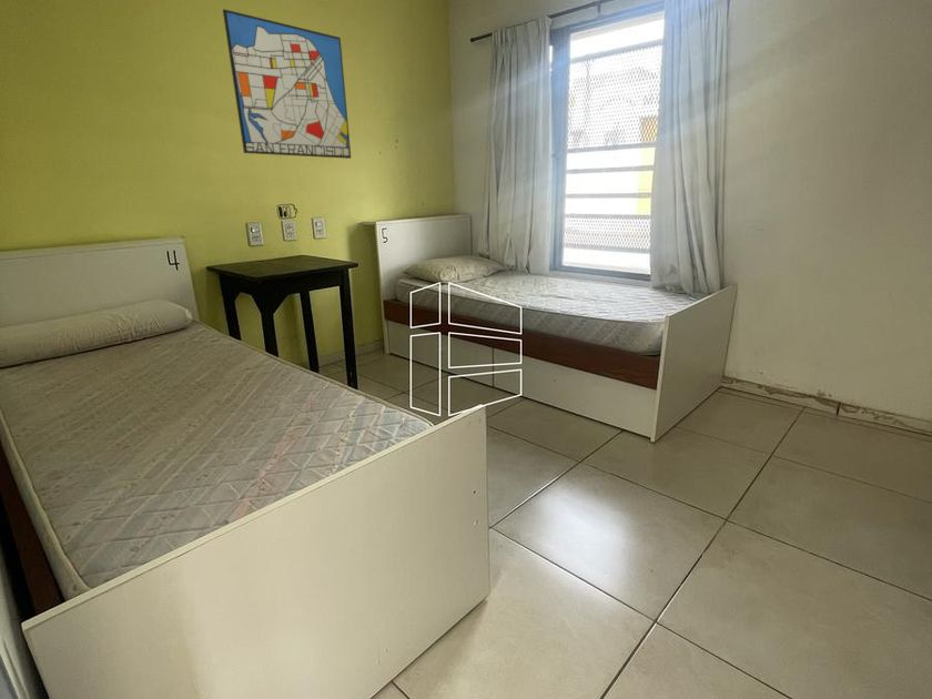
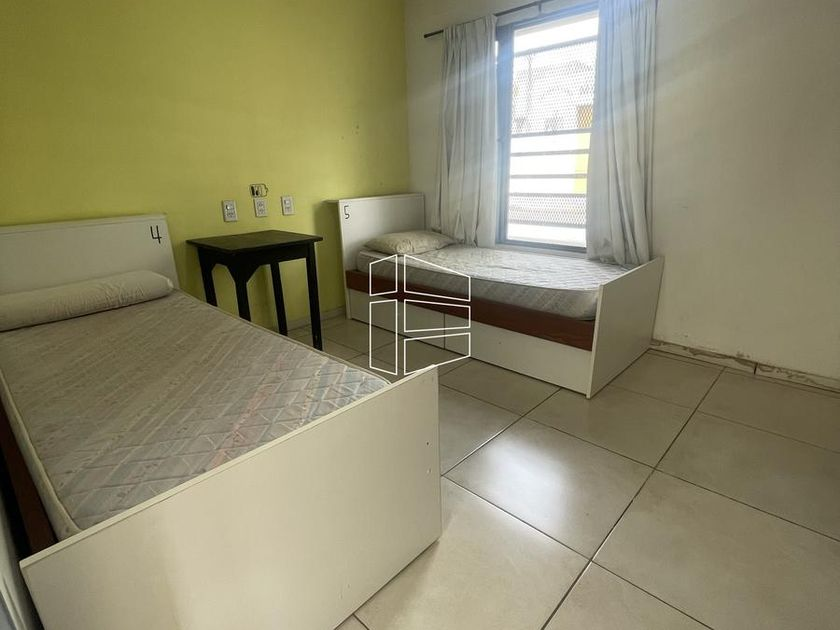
- wall art (294, 92)
